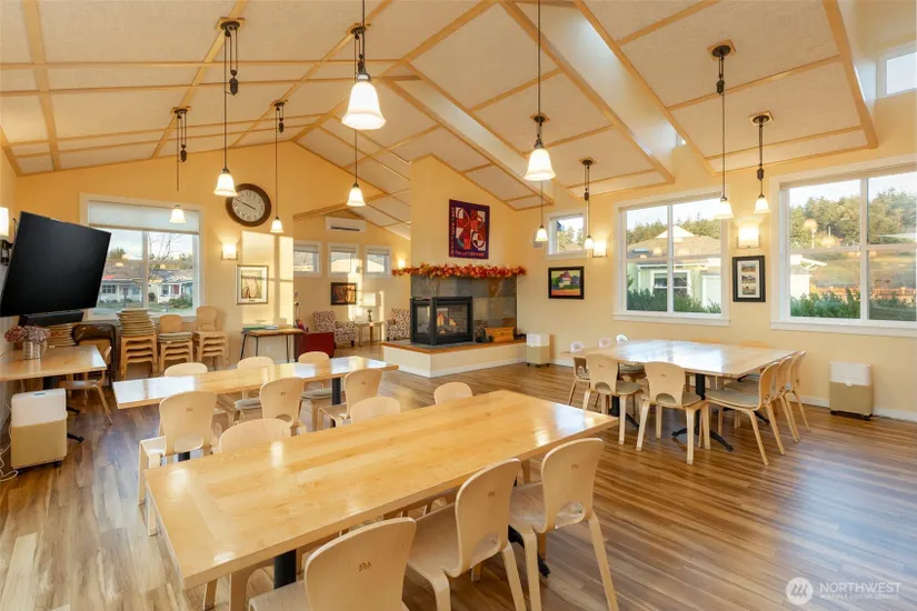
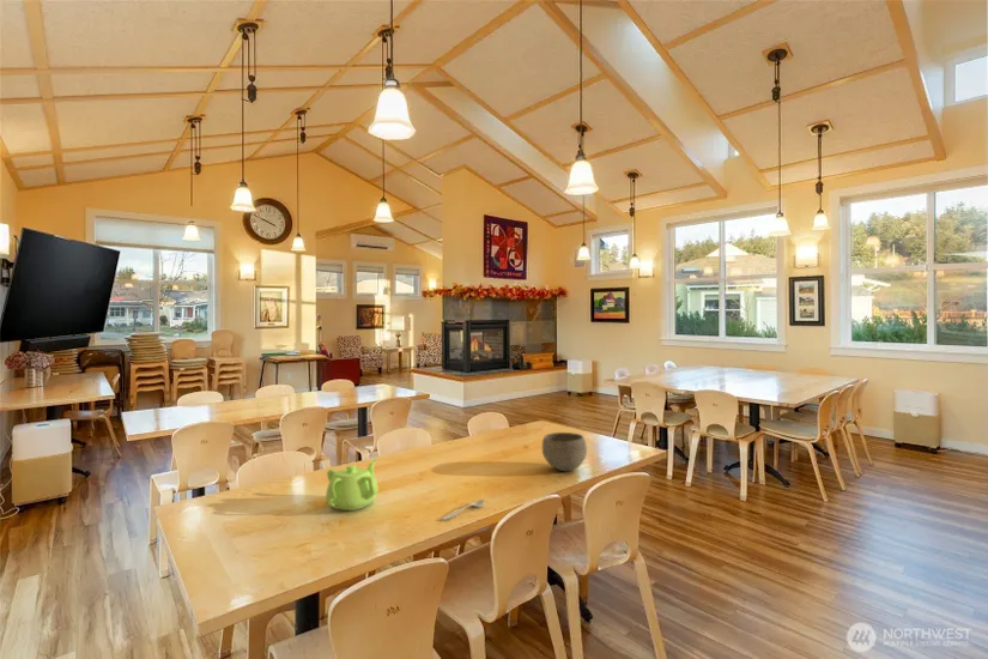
+ bowl (564, 452)
+ spoon (463, 508)
+ teapot (354, 483)
